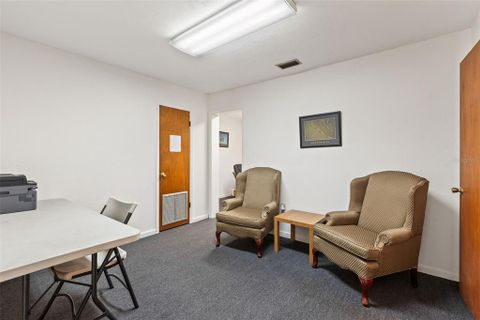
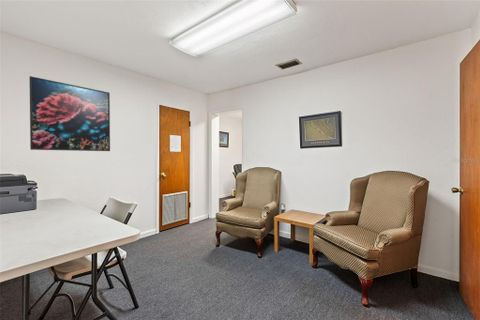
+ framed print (74, 118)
